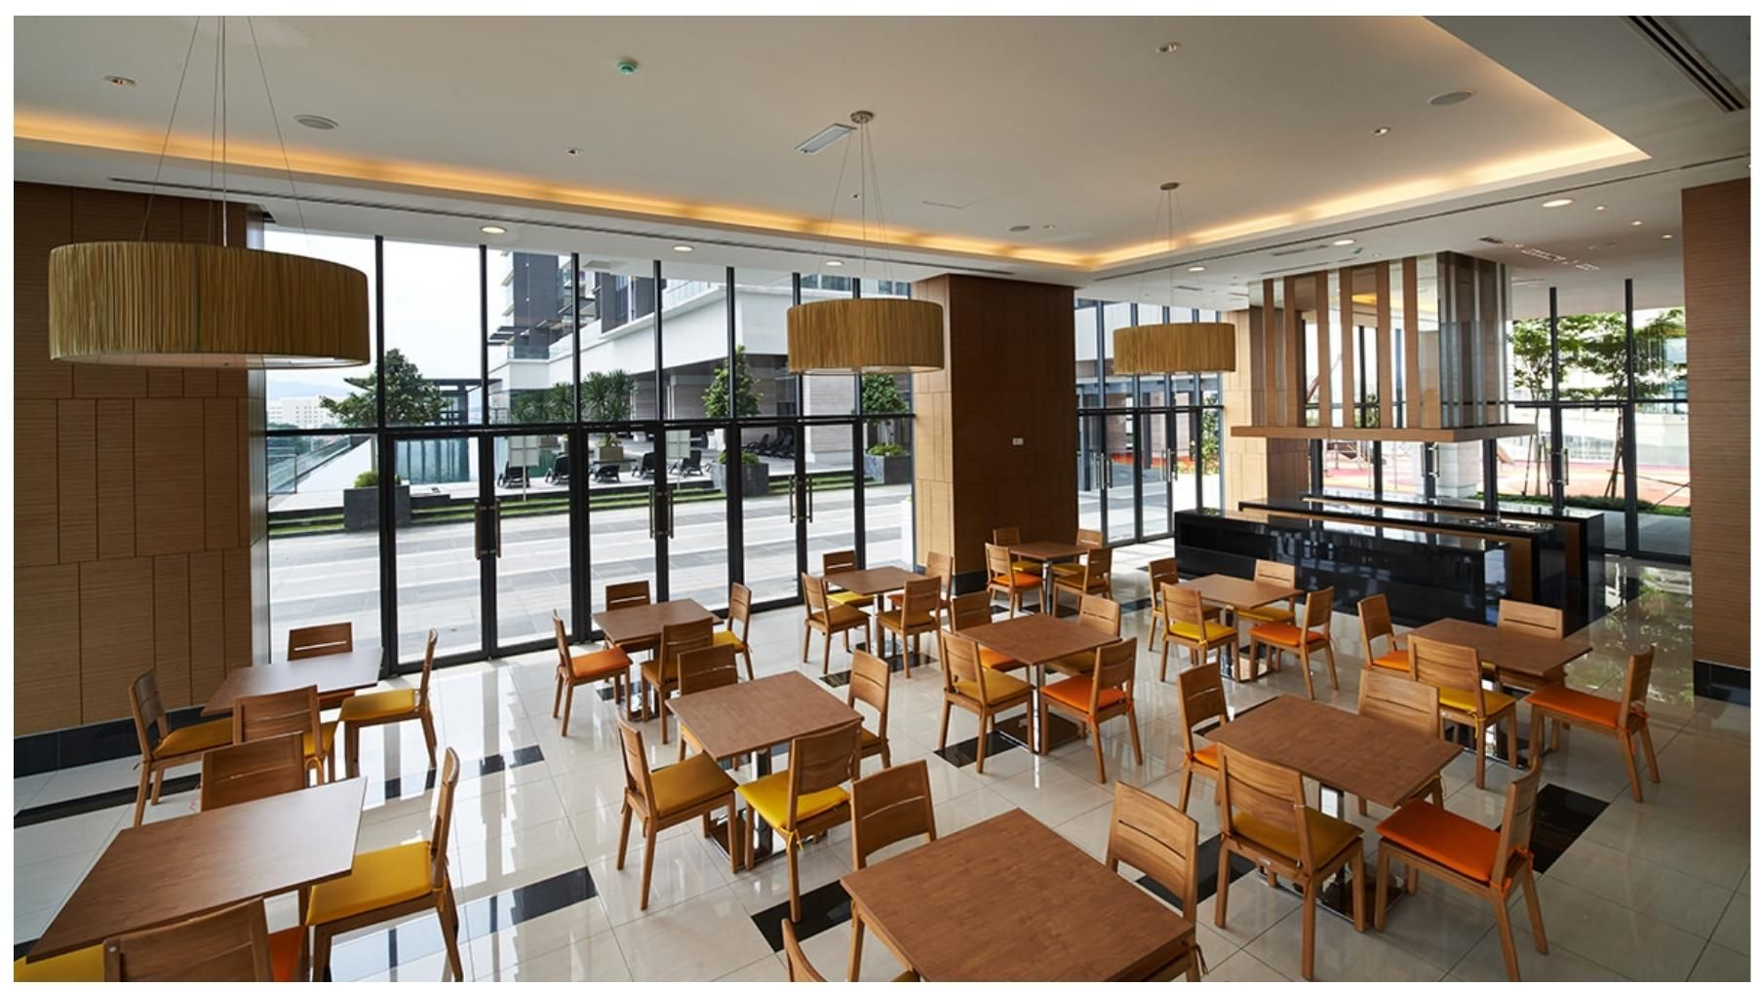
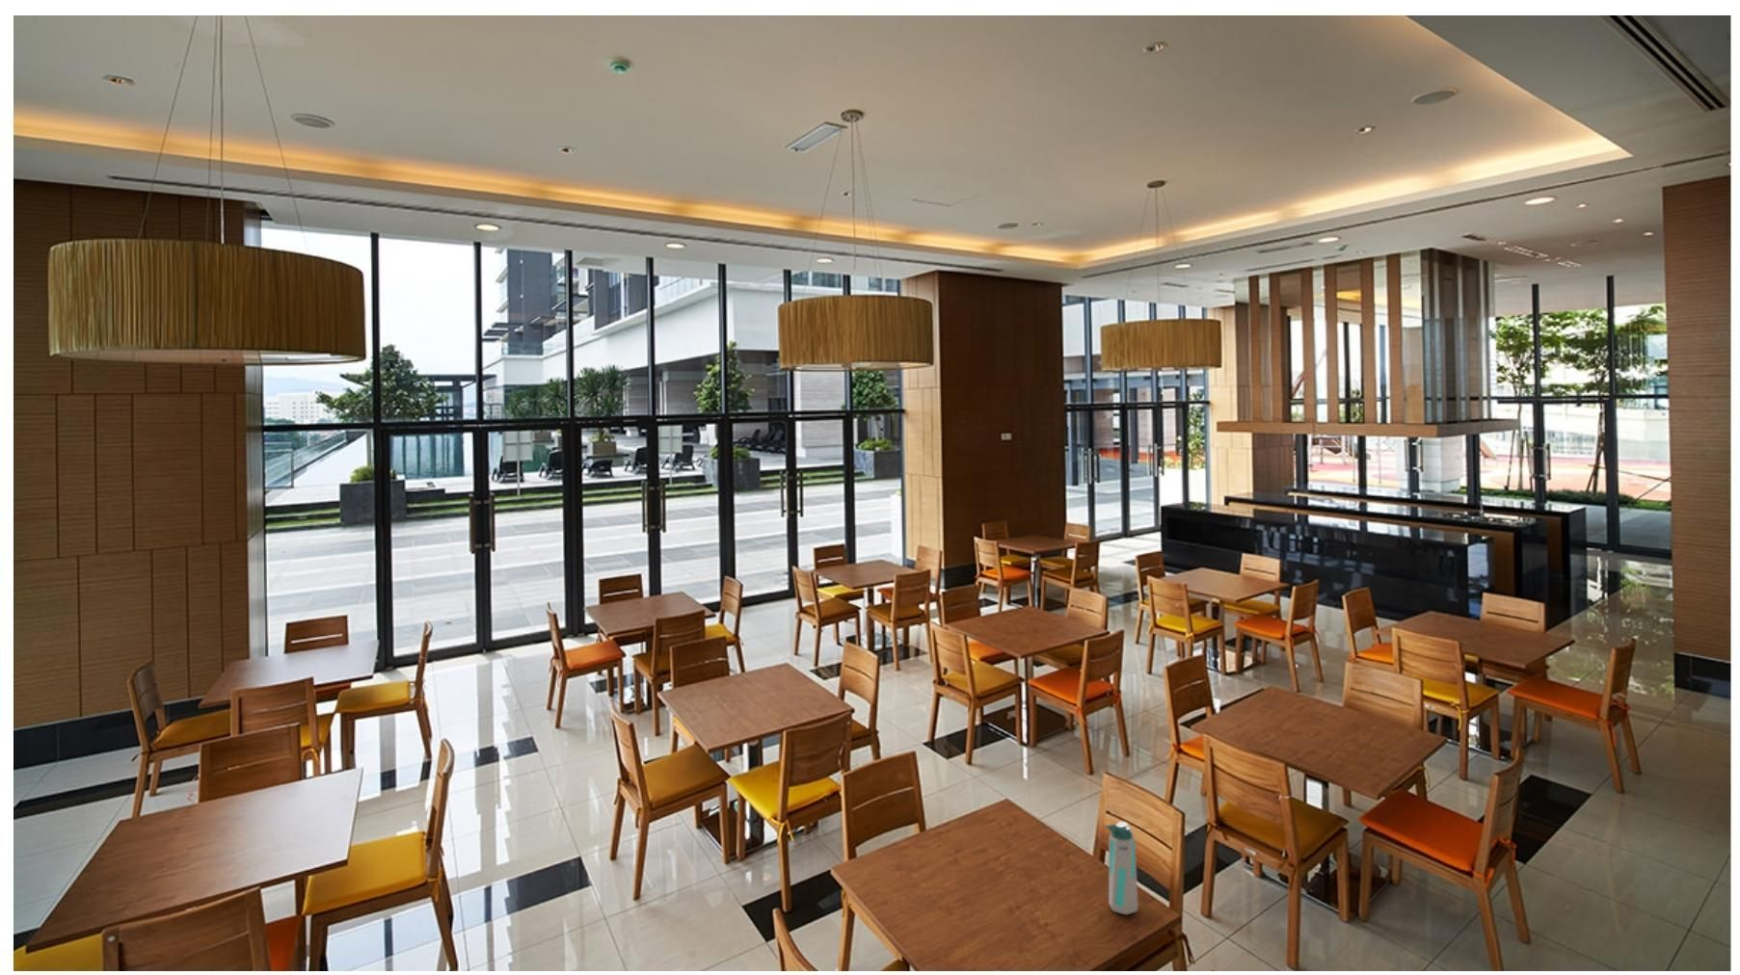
+ water bottle (1121, 866)
